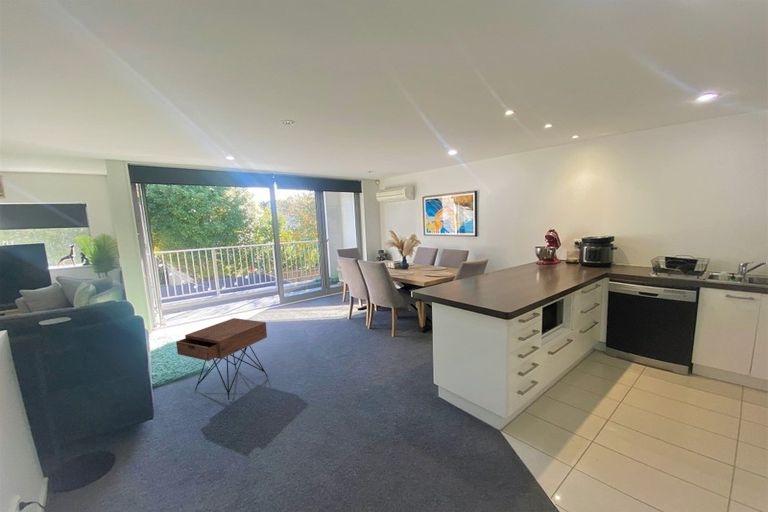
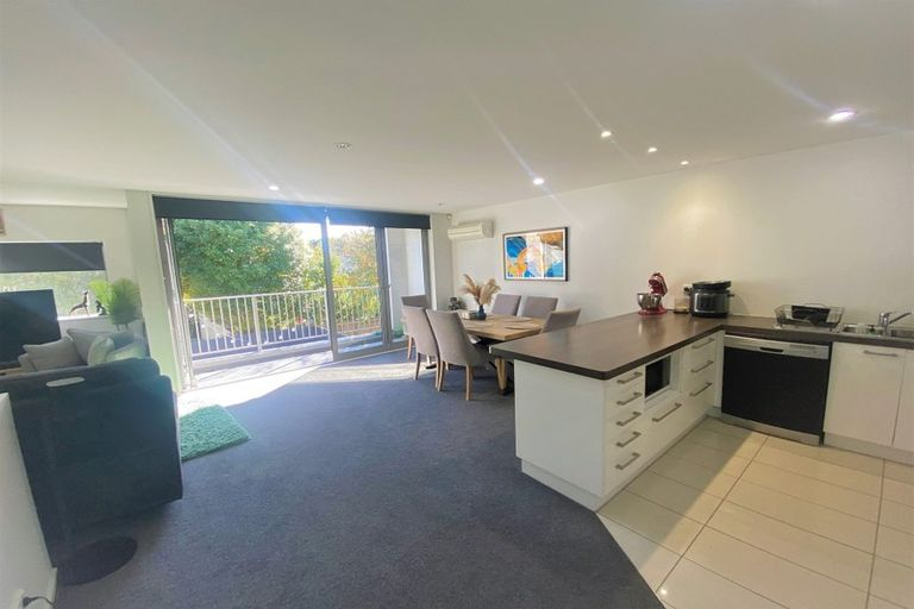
- nightstand (224, 358)
